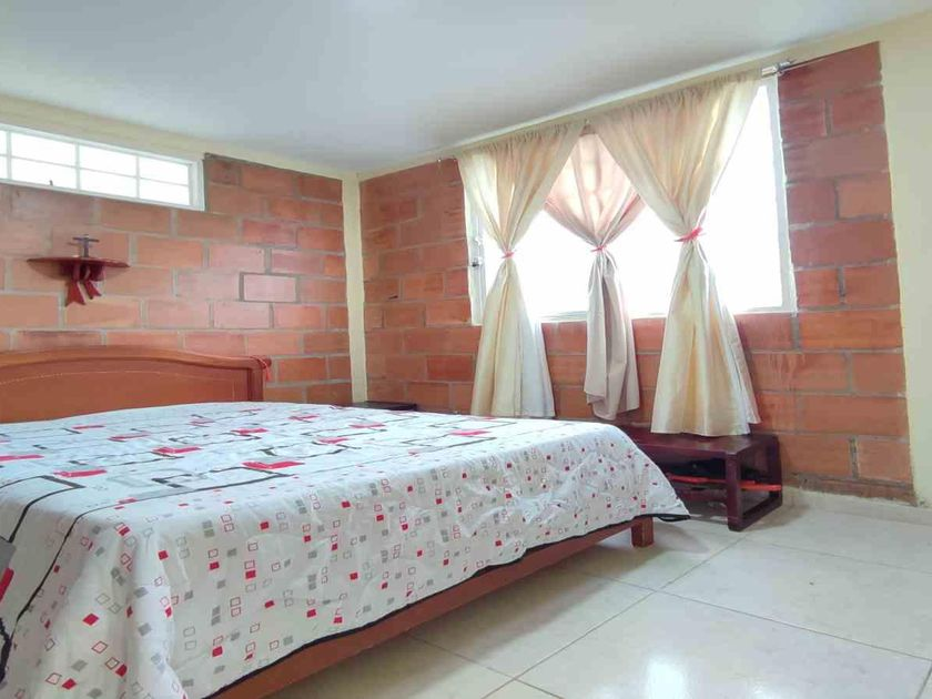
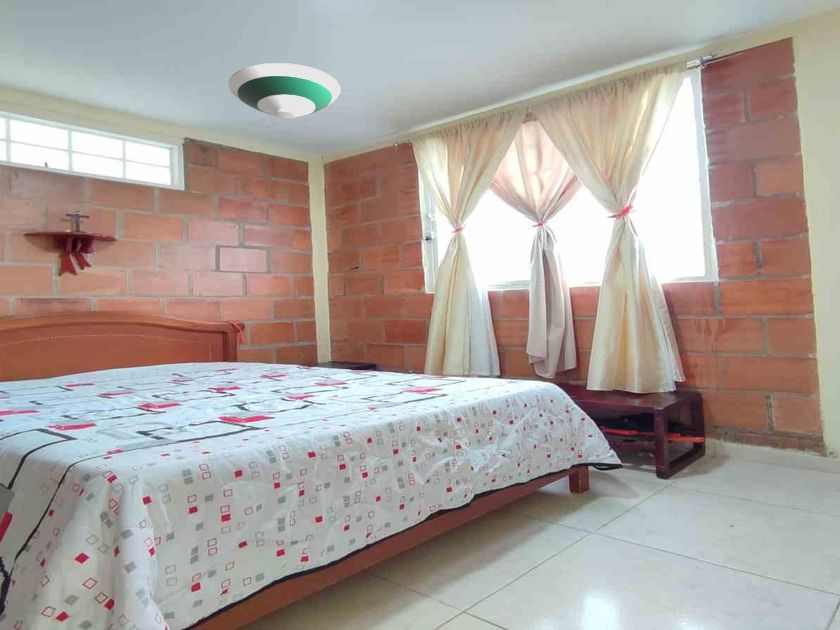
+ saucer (286, 102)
